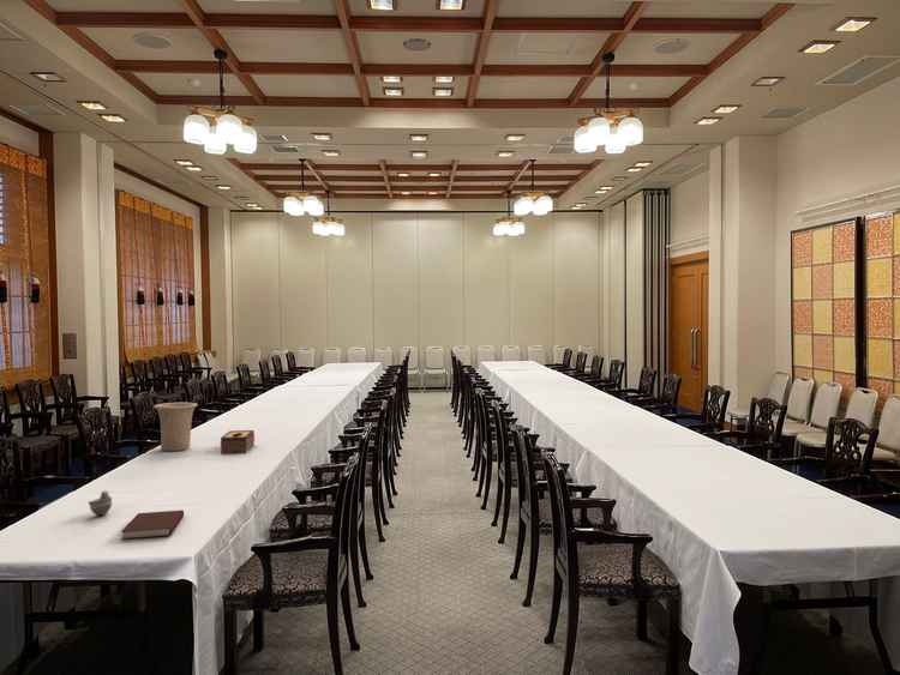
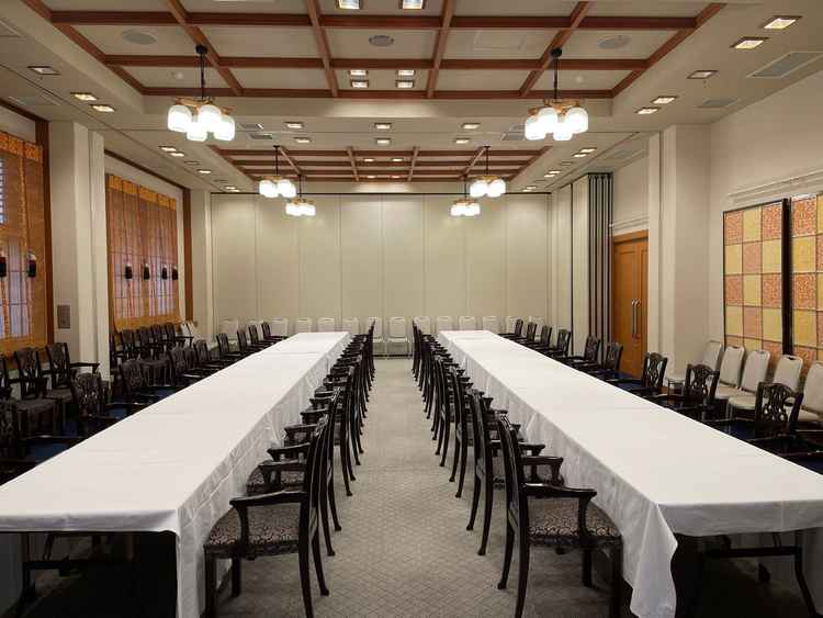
- tissue box (238, 441)
- vase (175, 426)
- notebook (154, 523)
- cup (102, 504)
